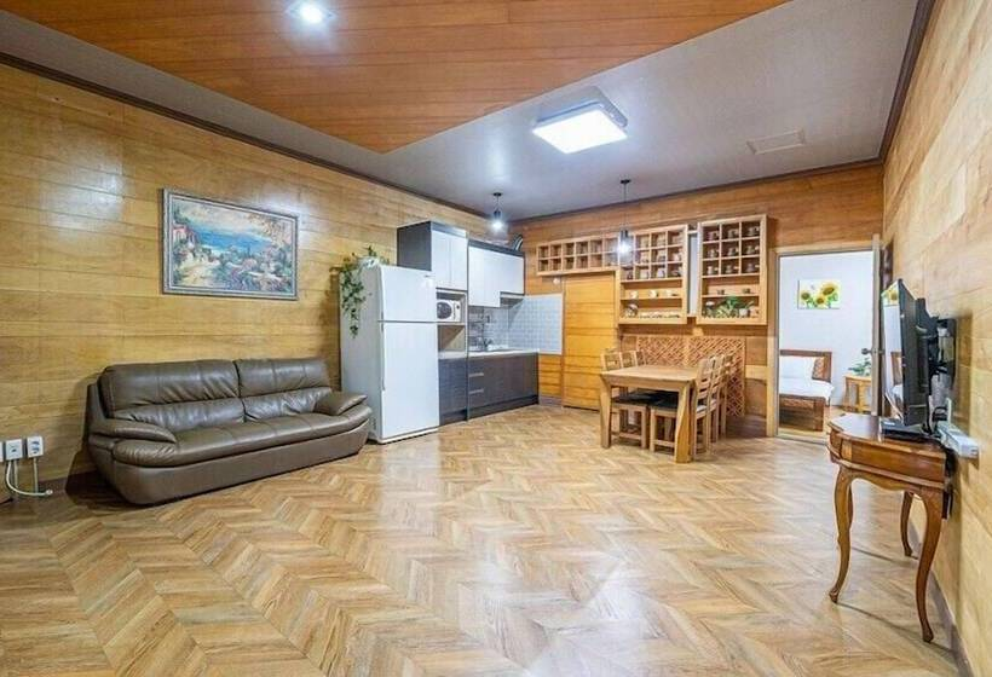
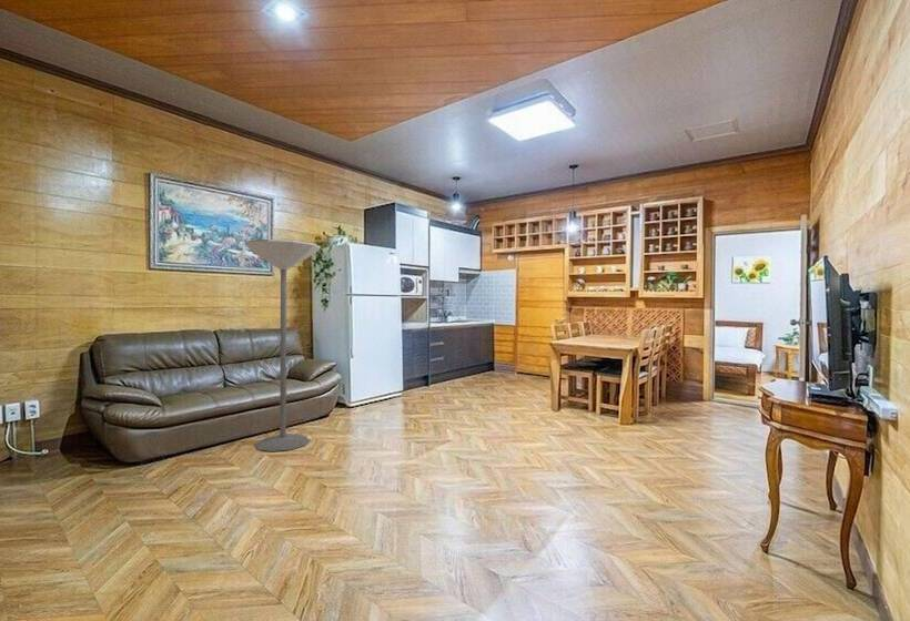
+ floor lamp (283, 344)
